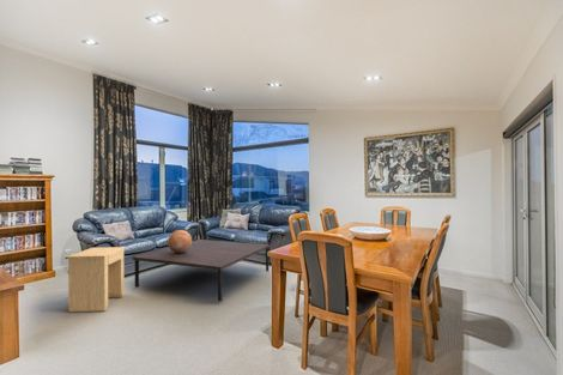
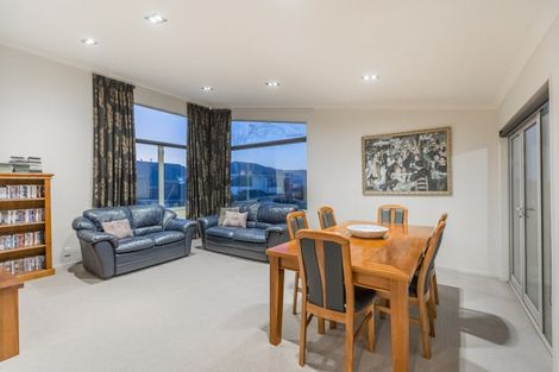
- coffee table (207, 264)
- side table (97, 277)
- decorative globe (180, 241)
